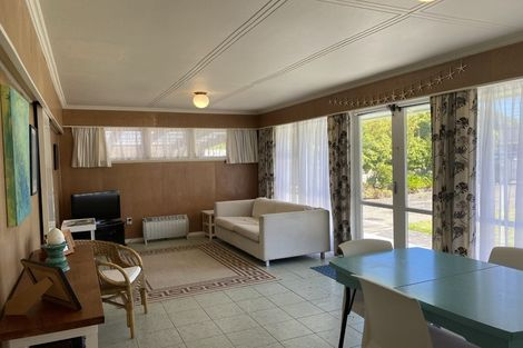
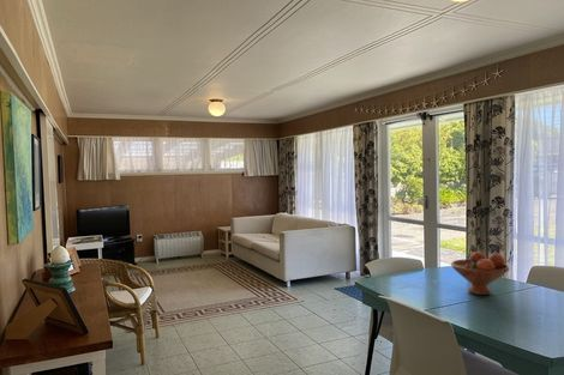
+ fruit bowl (479, 273)
